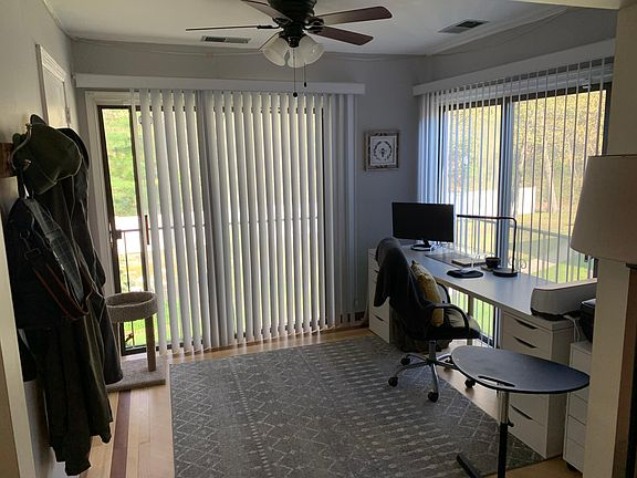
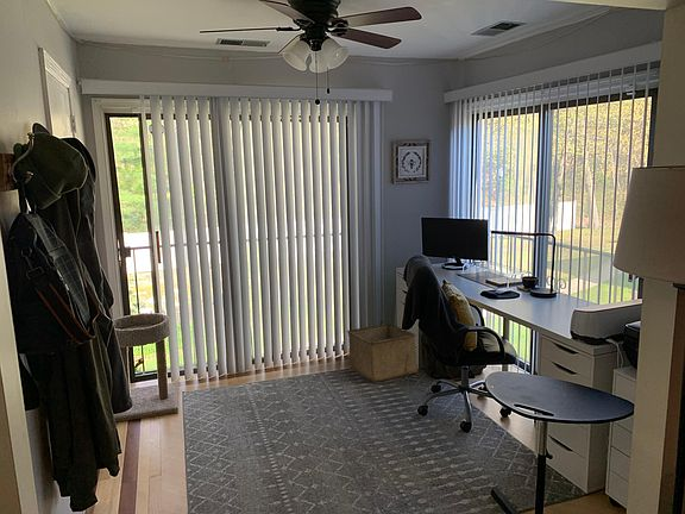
+ storage bin (382, 351)
